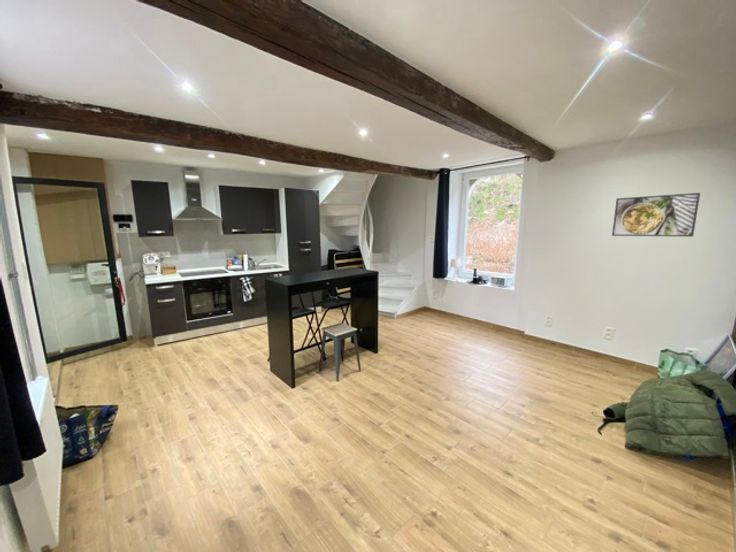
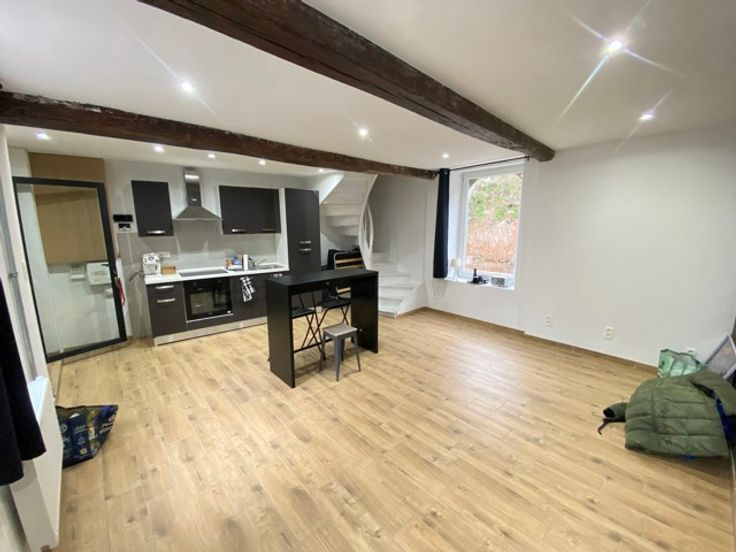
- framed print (652, 216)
